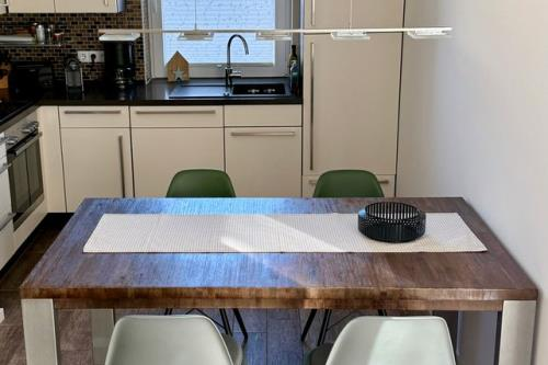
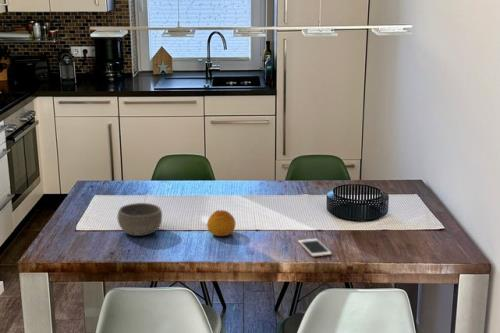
+ fruit (221, 222)
+ bowl (139, 220)
+ cell phone (314, 247)
